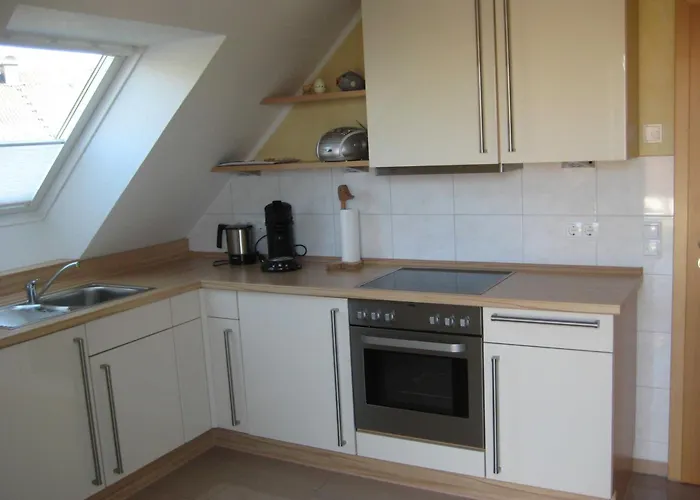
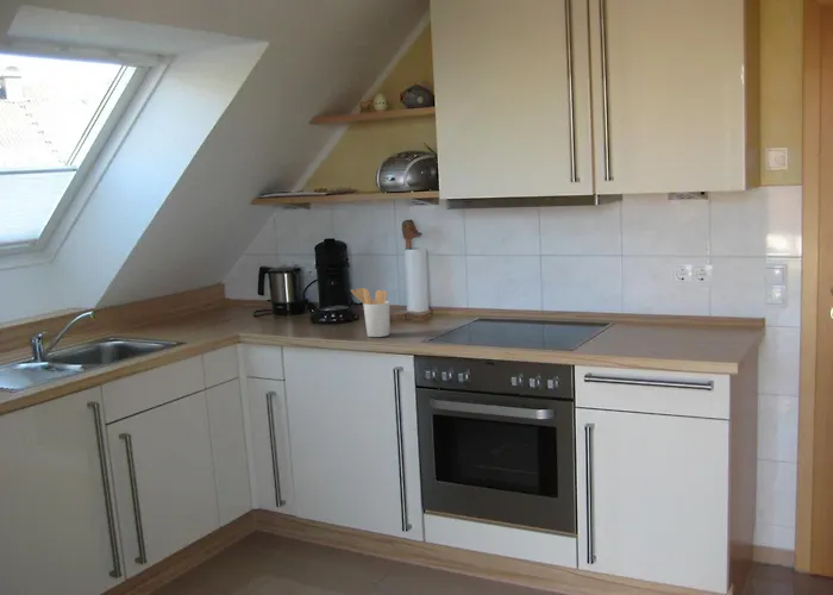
+ utensil holder (371, 311)
